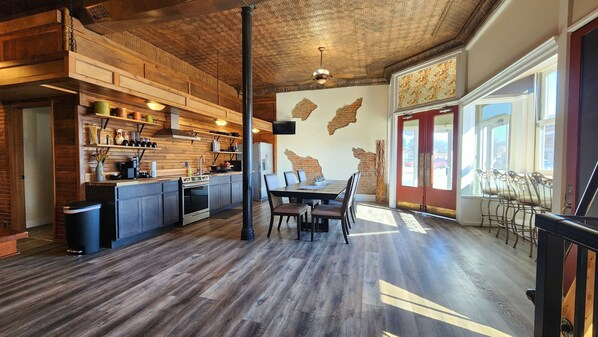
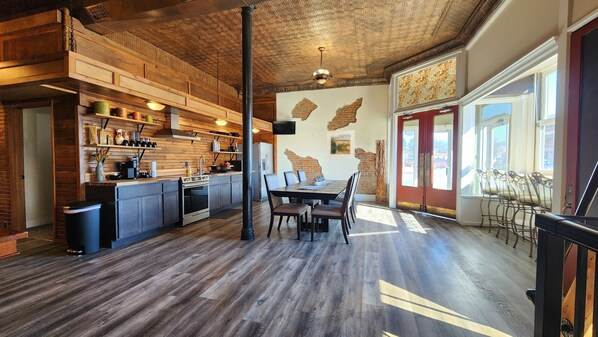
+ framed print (340, 144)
